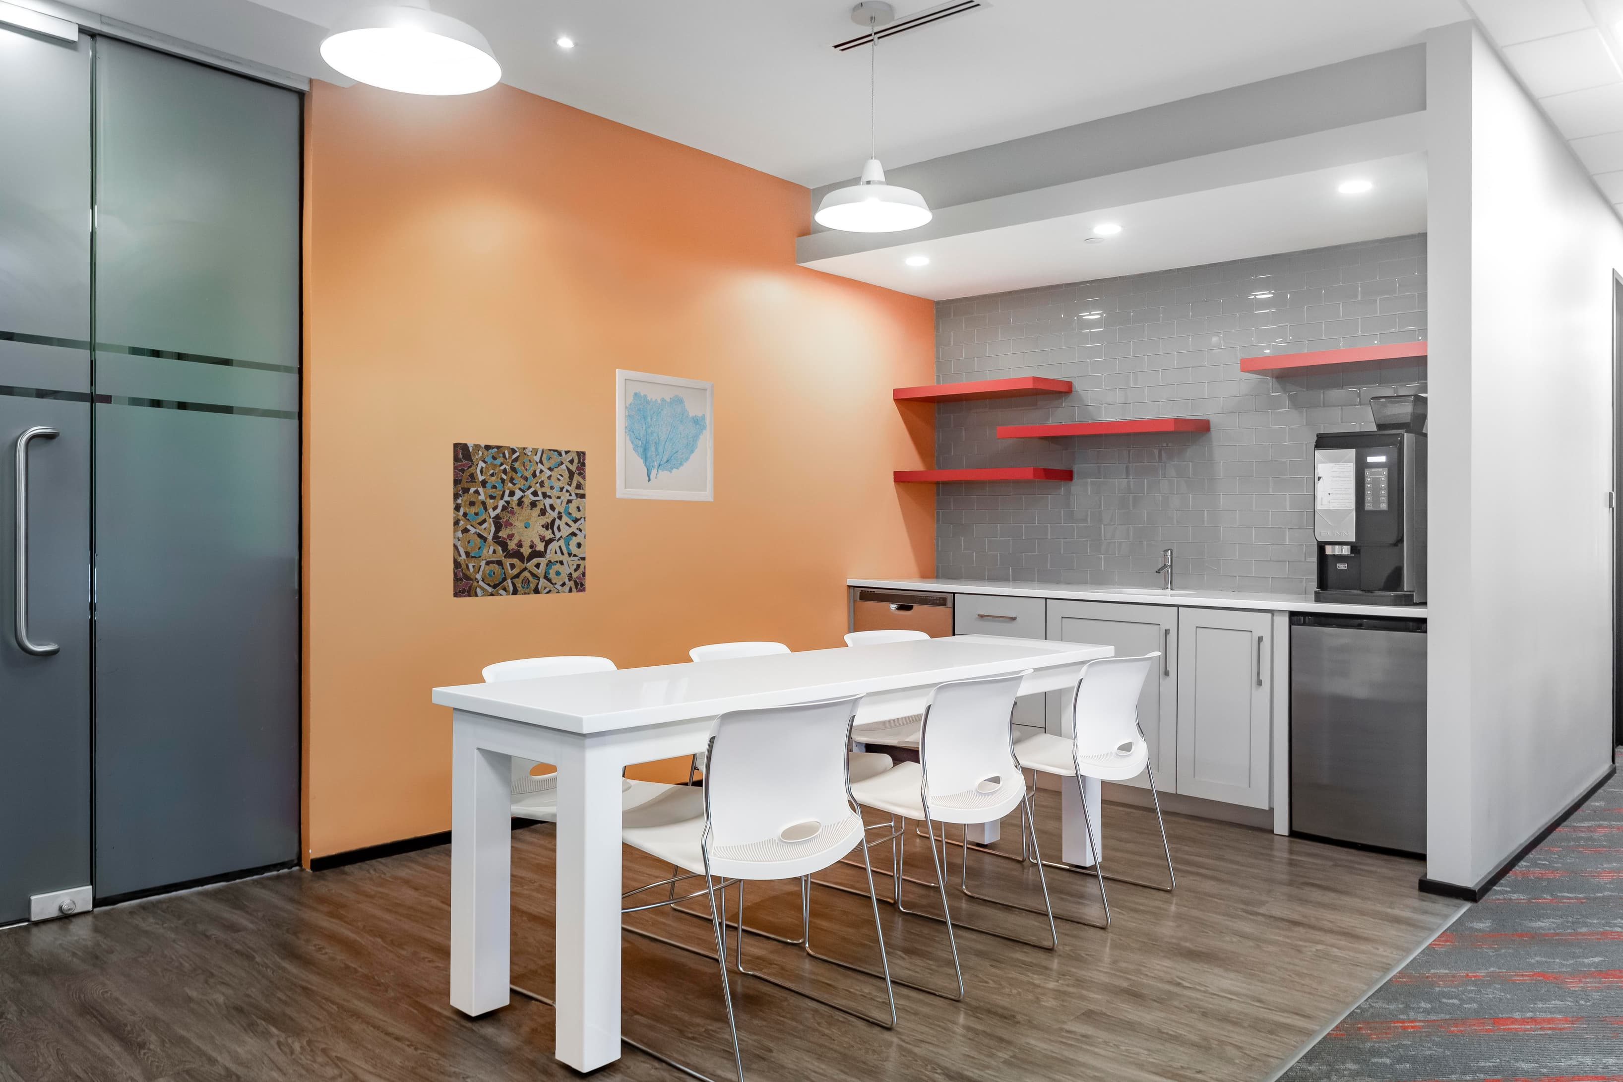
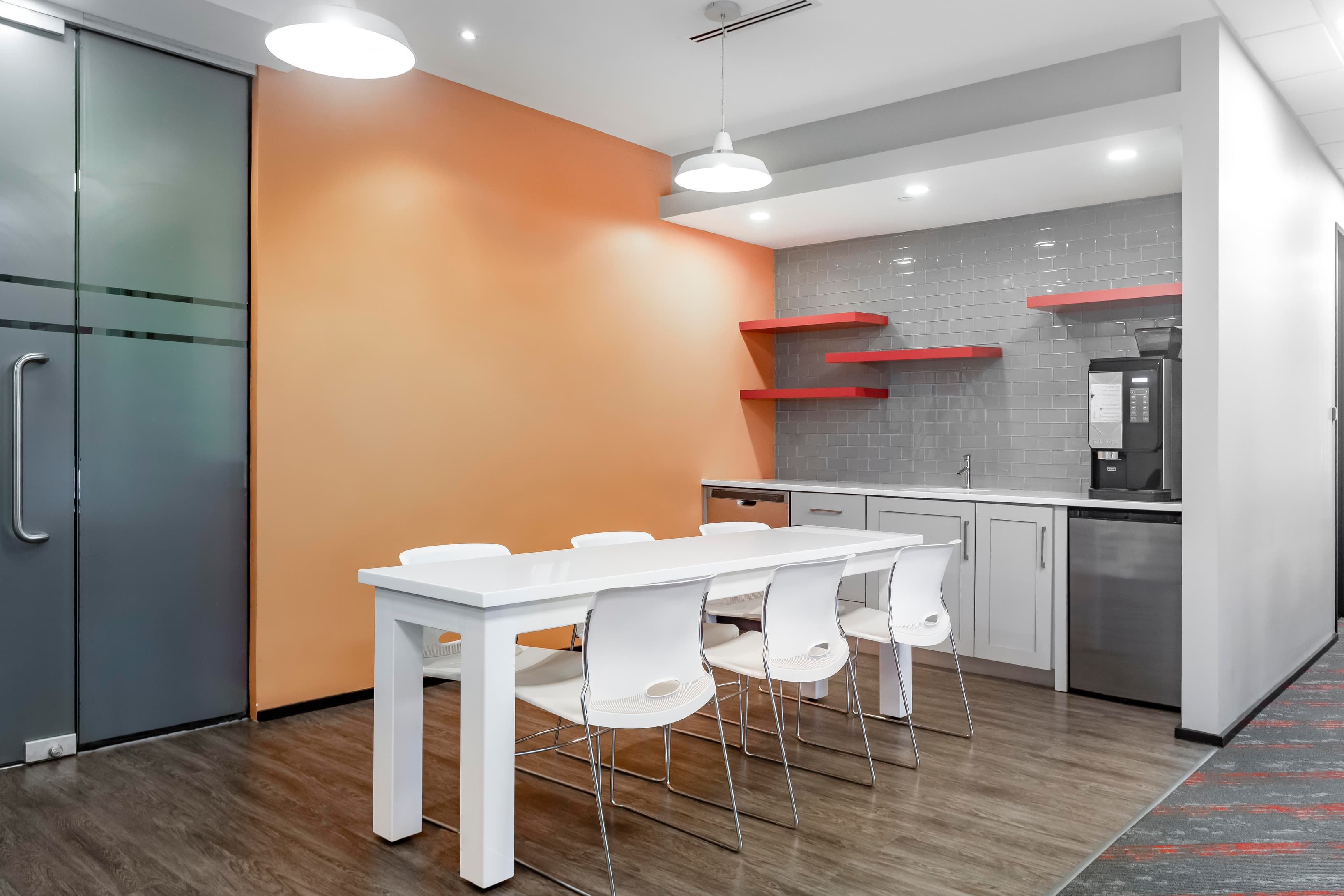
- wall art (522, 520)
- wall art (667, 437)
